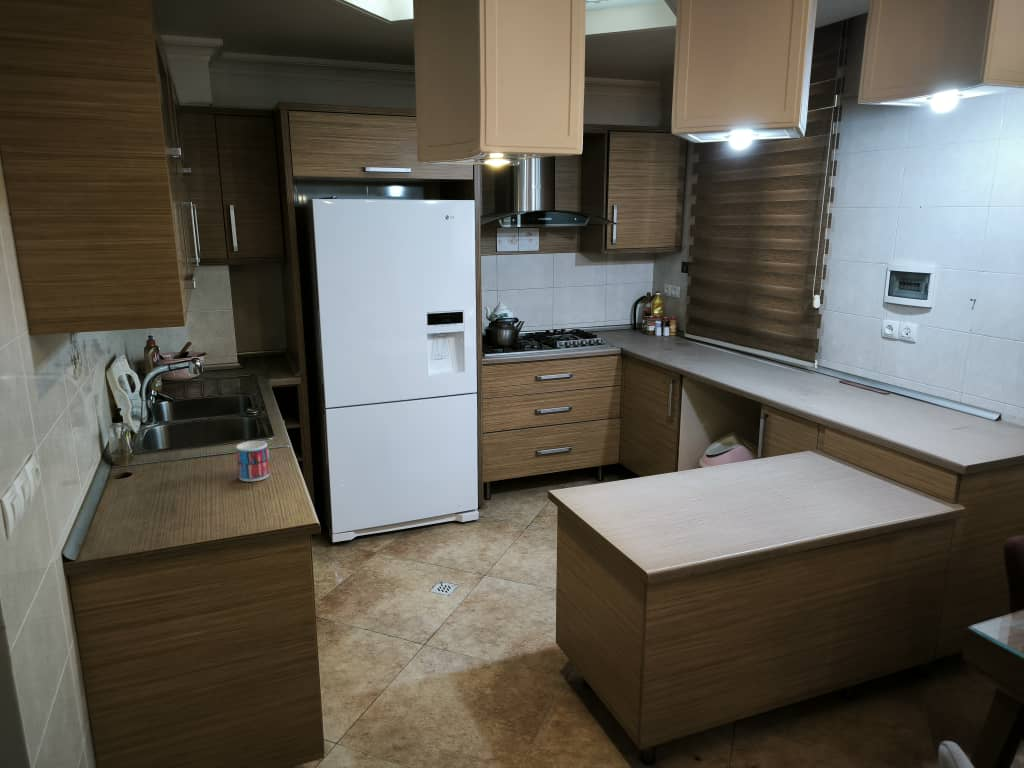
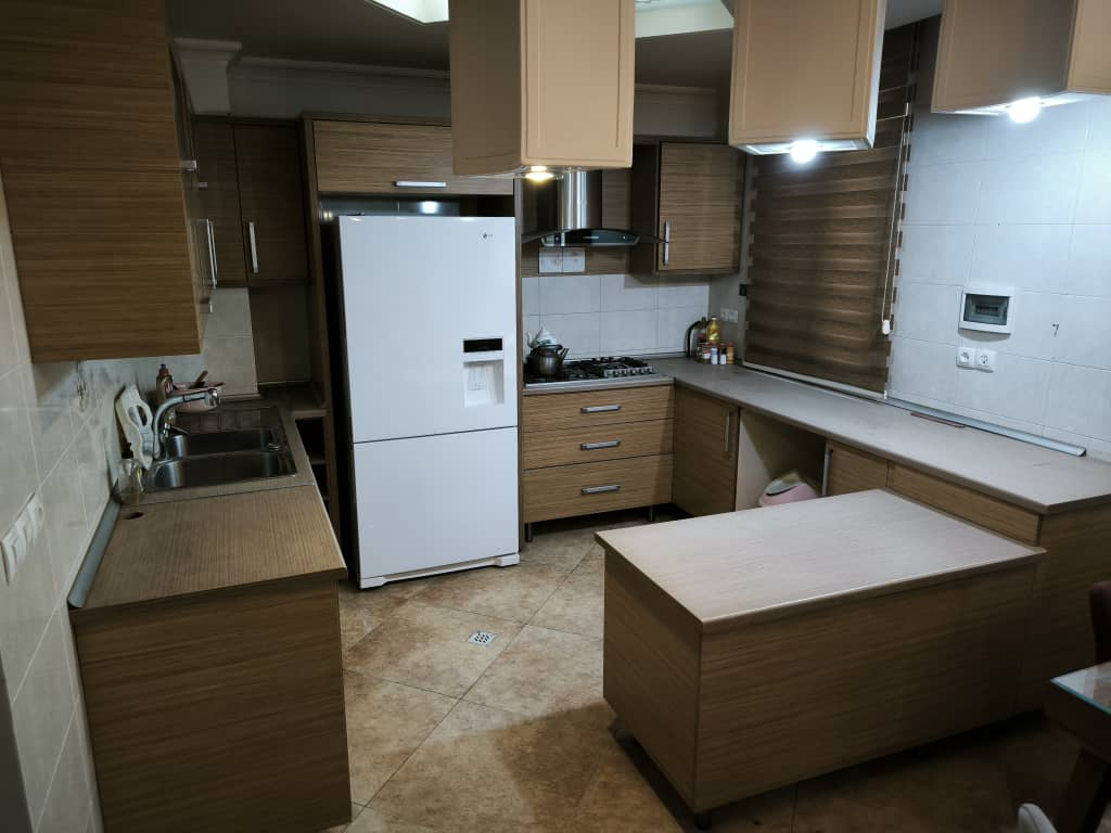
- mug (254, 459)
